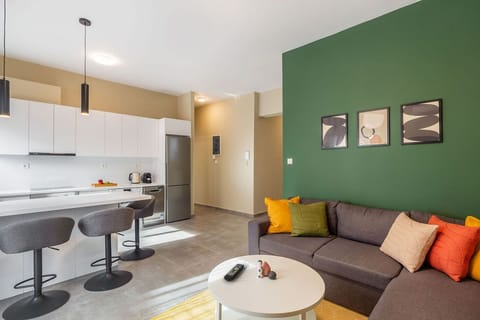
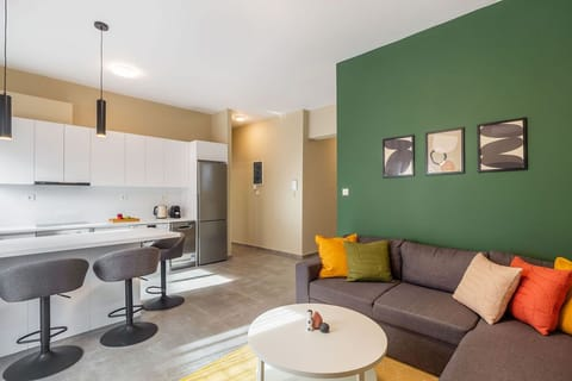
- remote control (234, 271)
